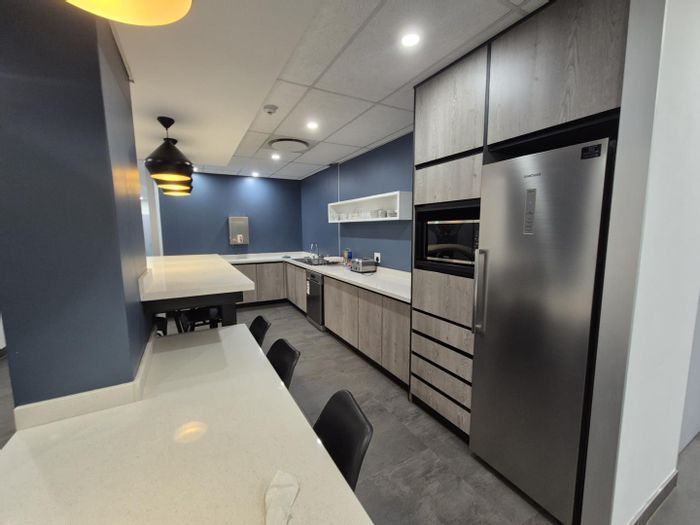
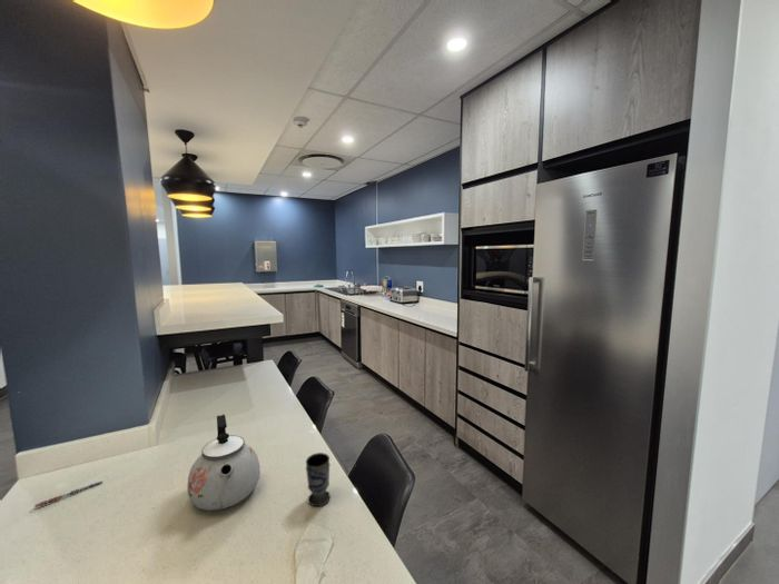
+ kettle (224, 457)
+ cup (318, 478)
+ pen (70, 493)
